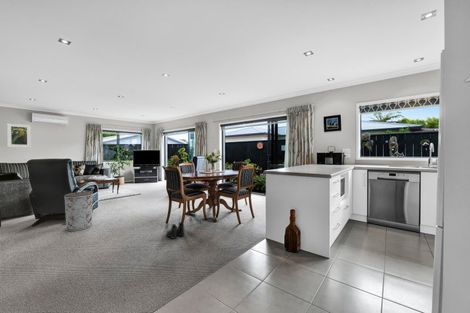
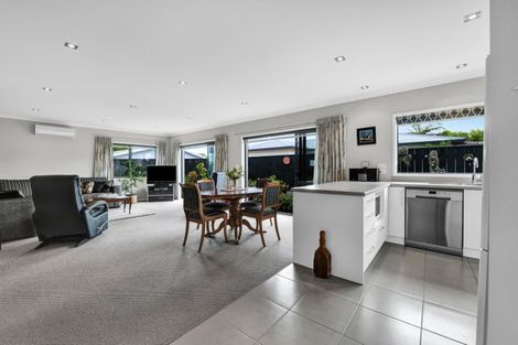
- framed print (19, 135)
- boots (175, 228)
- trash can (79, 209)
